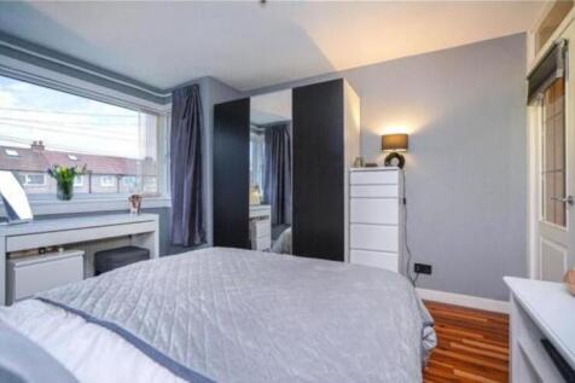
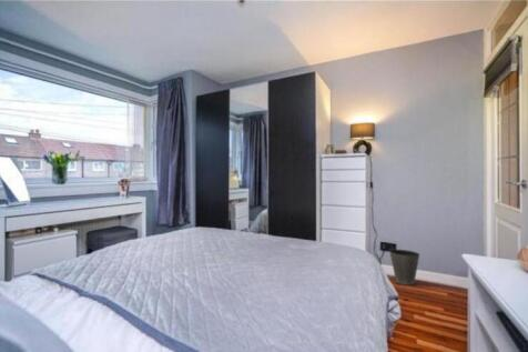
+ waste basket (404, 266)
